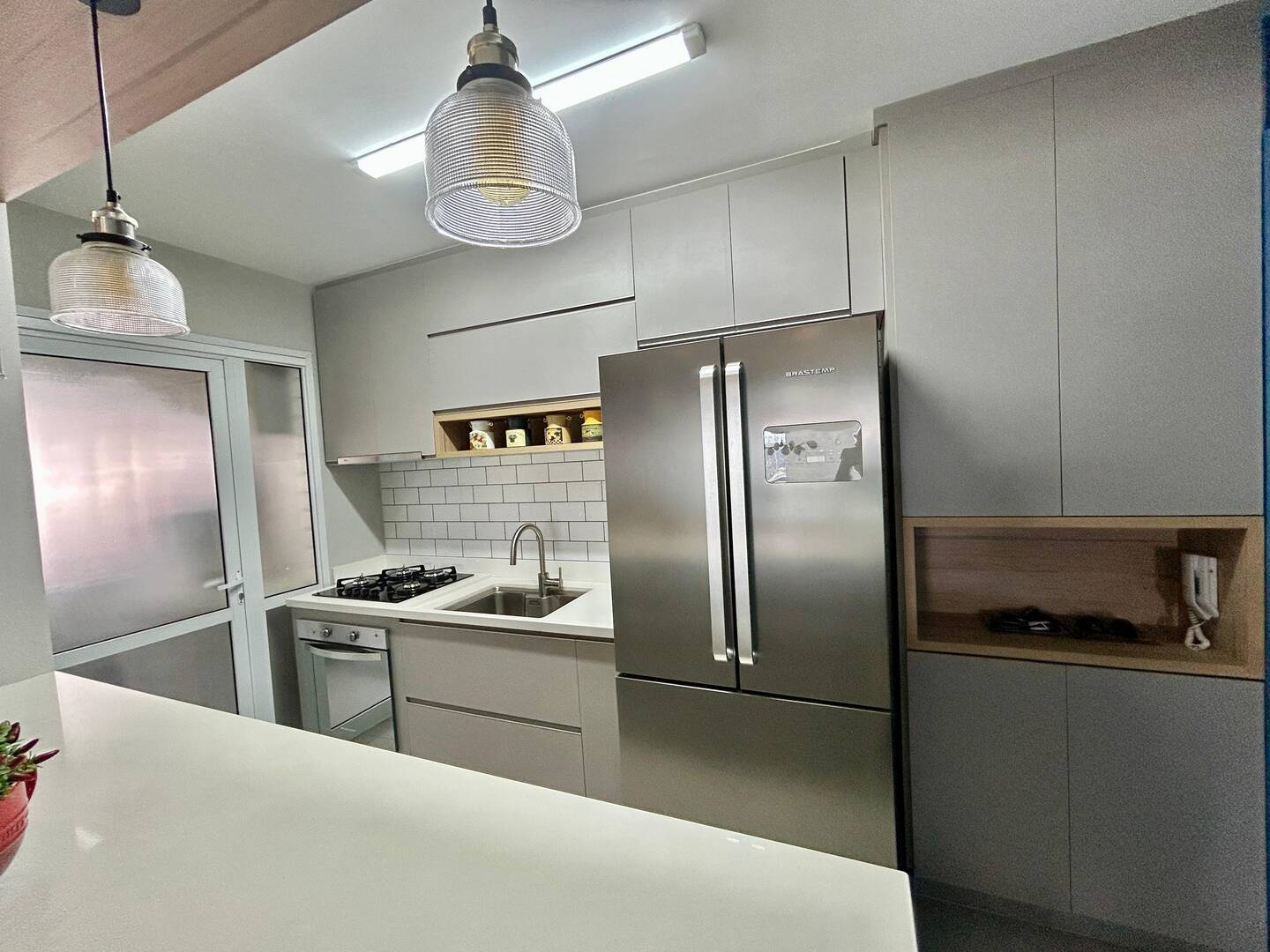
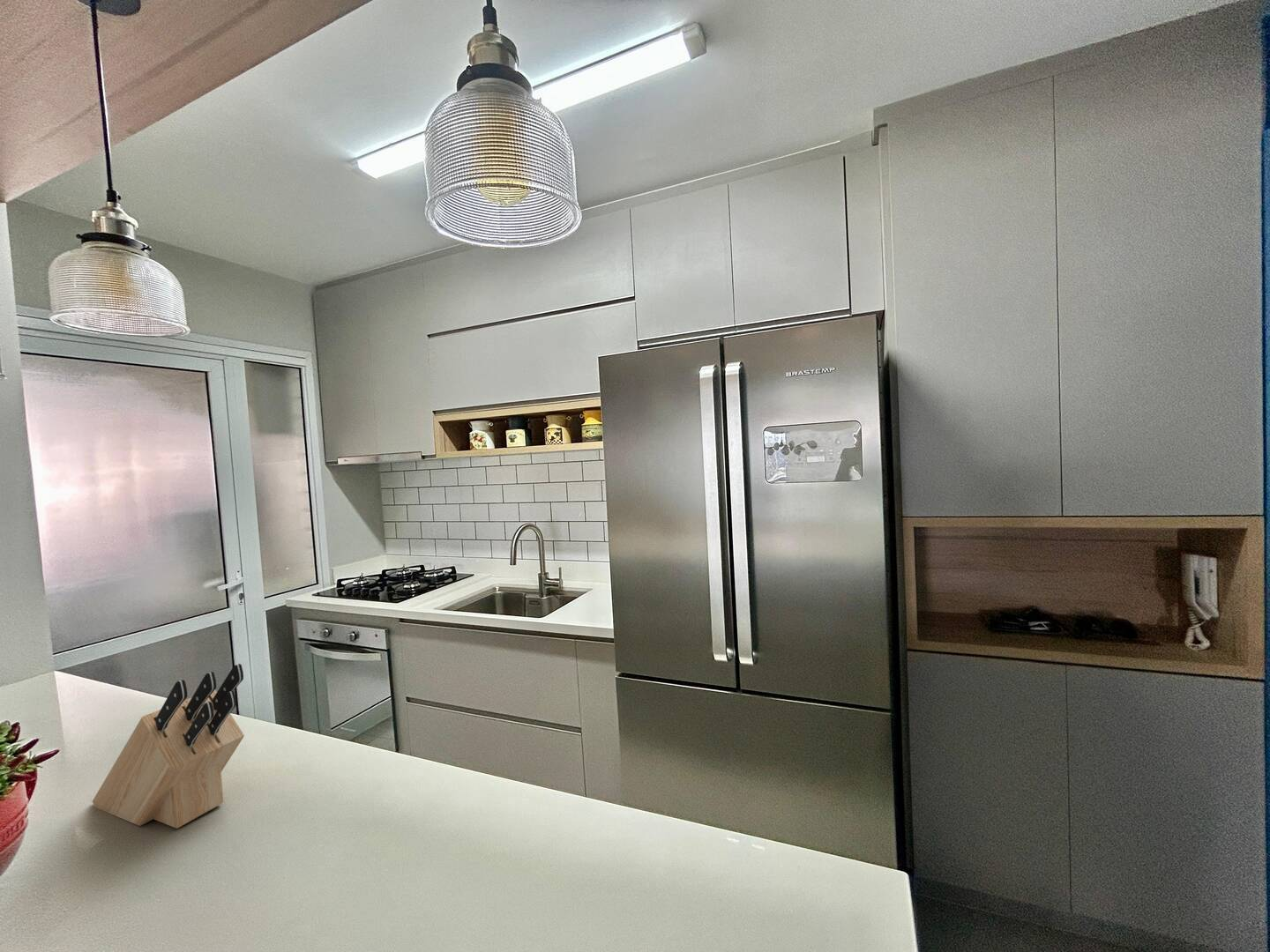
+ knife block (172, 735)
